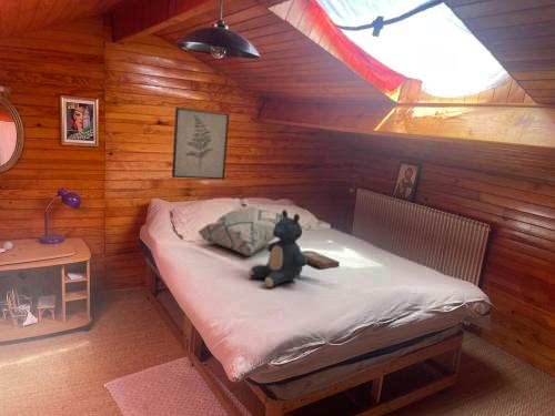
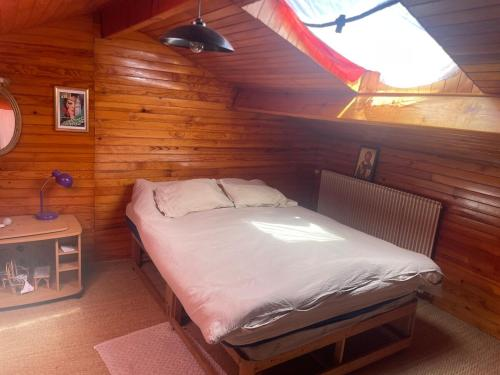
- decorative pillow (248, 229)
- teddy bear (279, 246)
- wall art (201, 144)
- book (314, 258)
